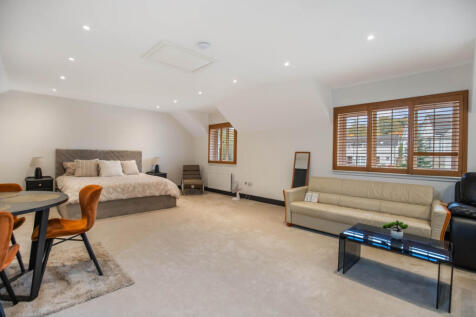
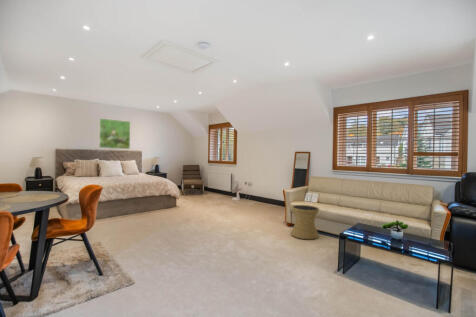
+ side table (304, 221)
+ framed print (115, 134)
